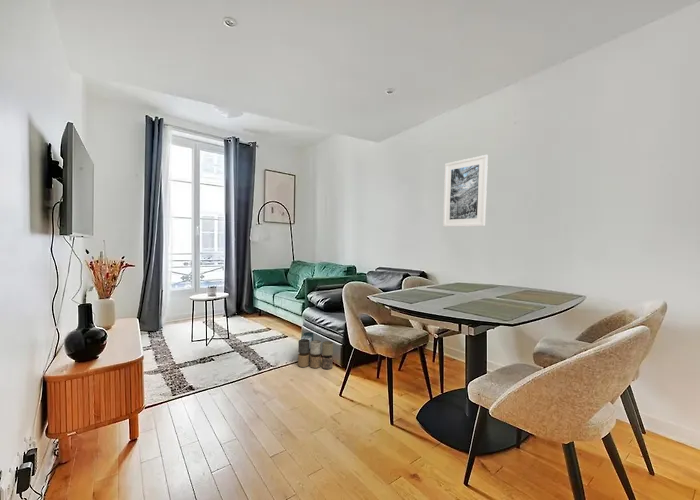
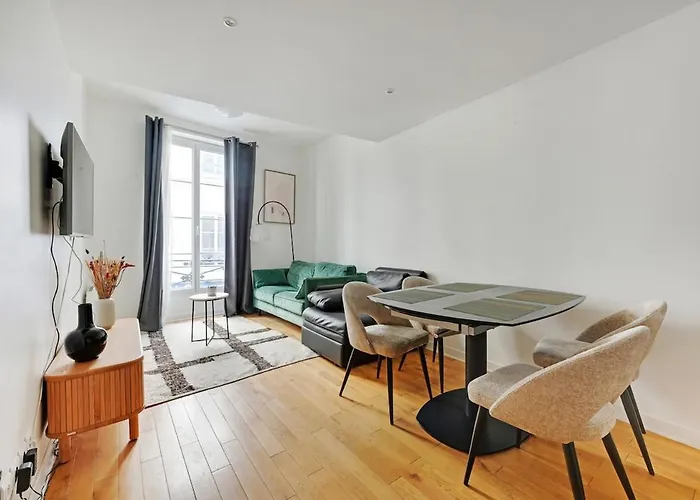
- pouf (310, 351)
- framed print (464, 193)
